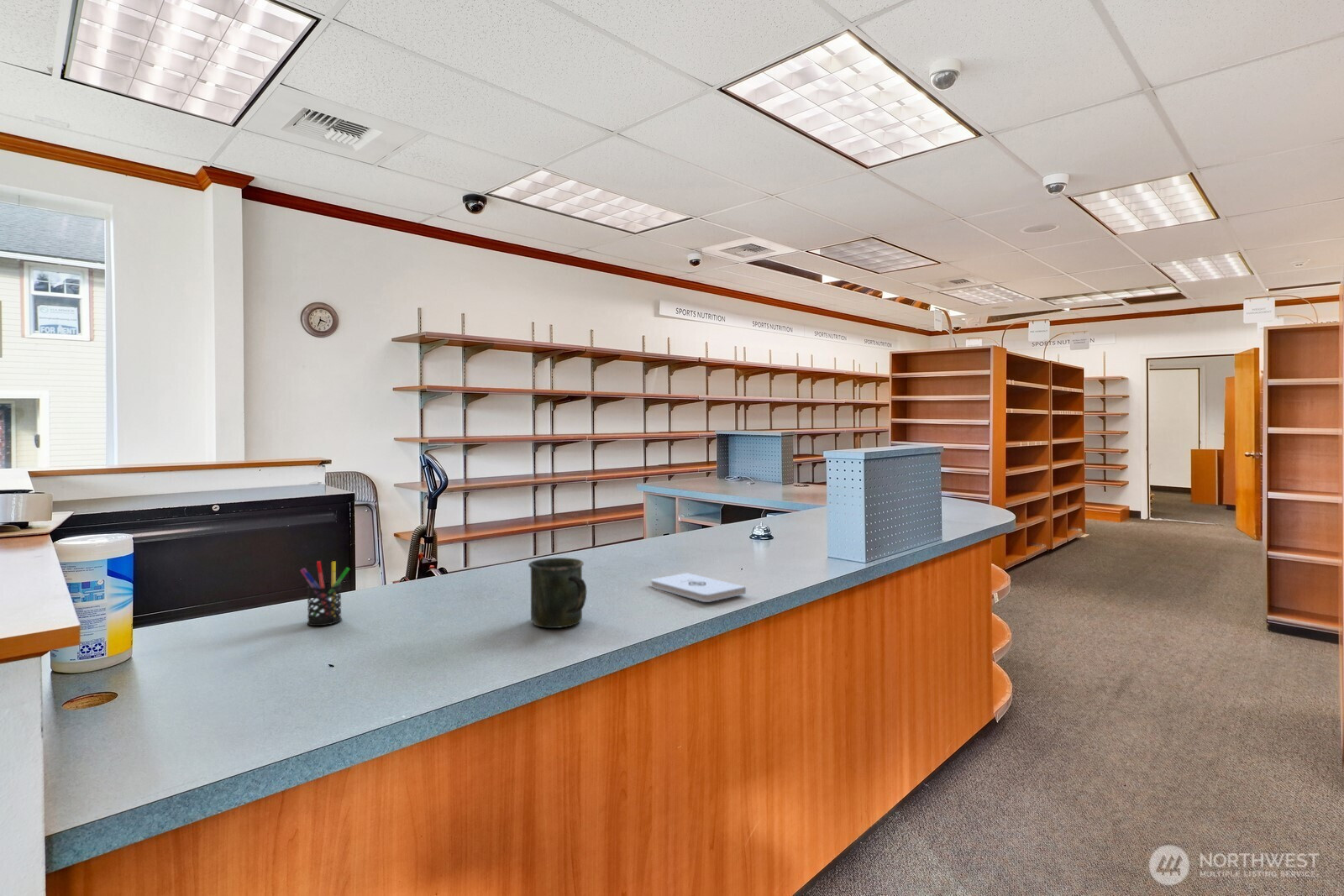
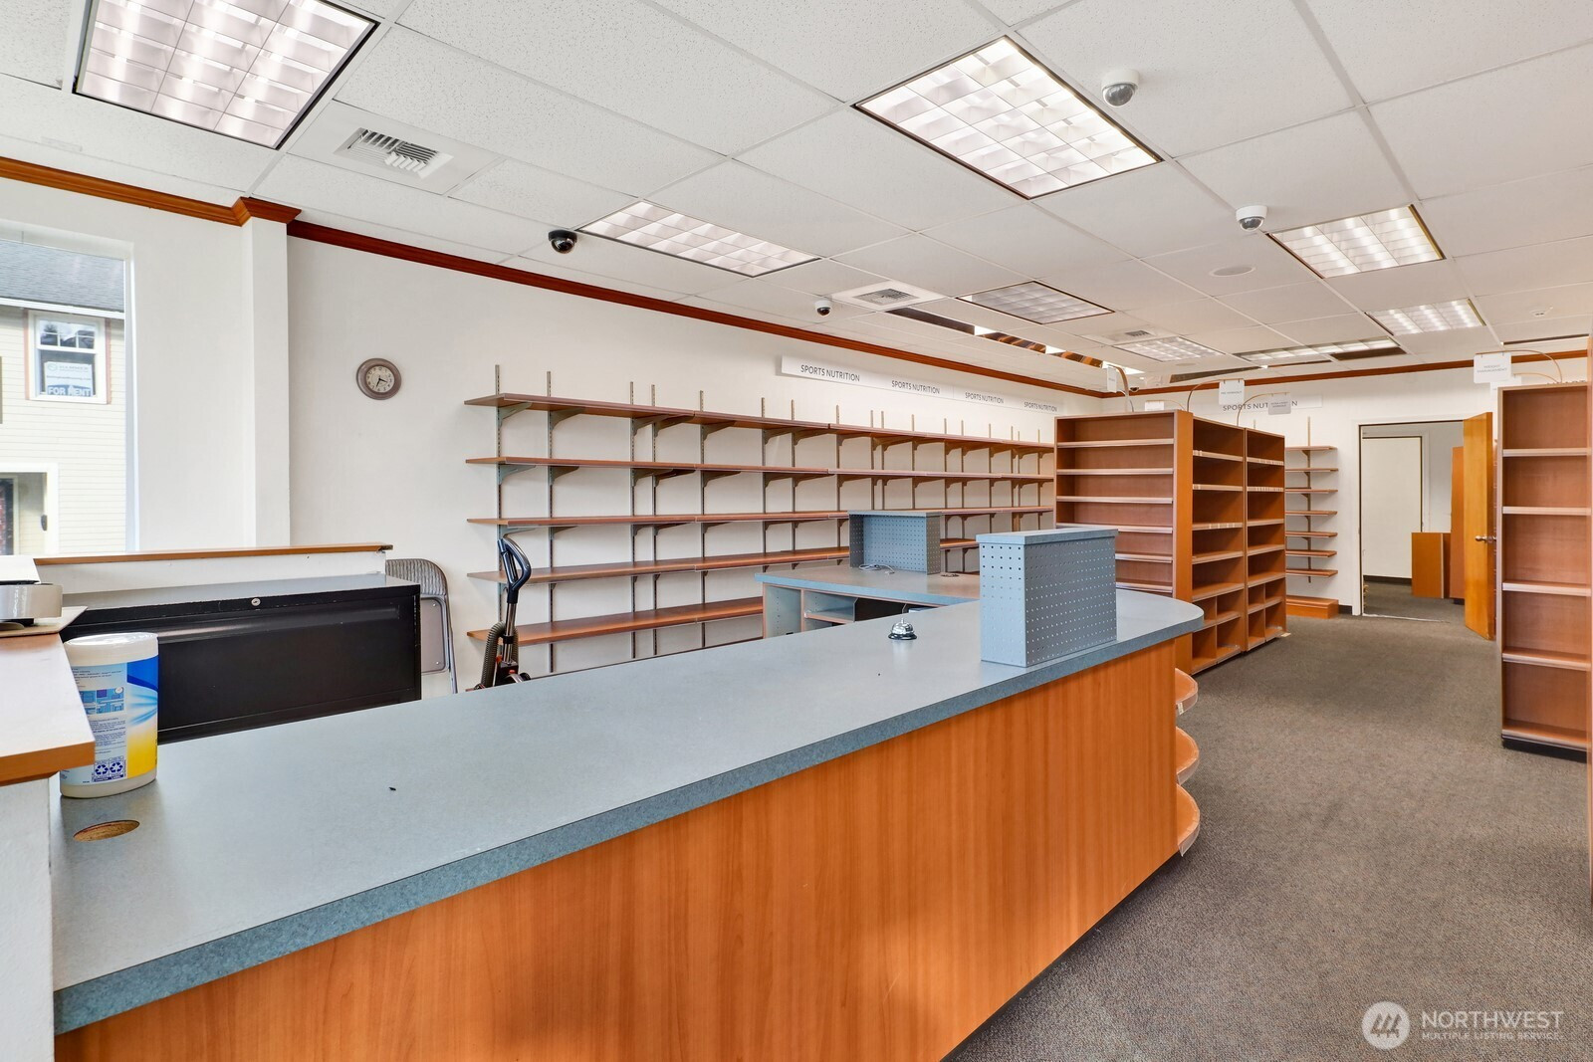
- notepad (696, 586)
- mug (561, 593)
- pen holder (328, 590)
